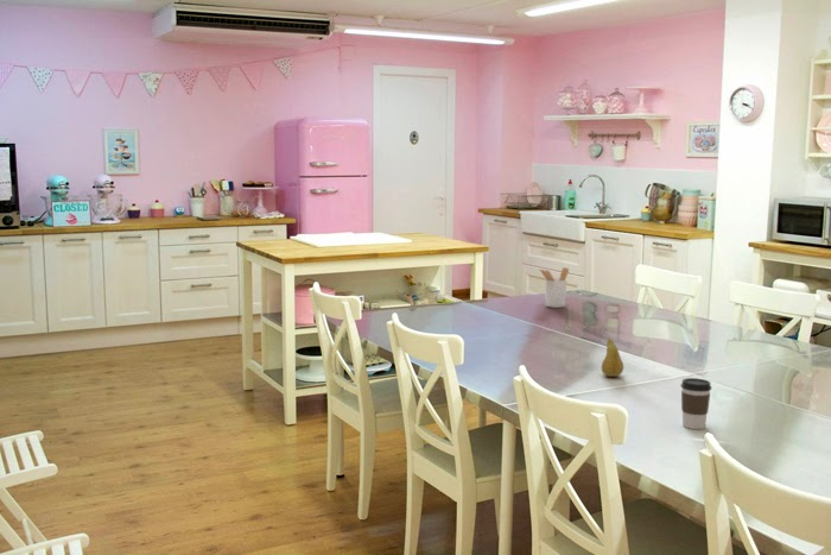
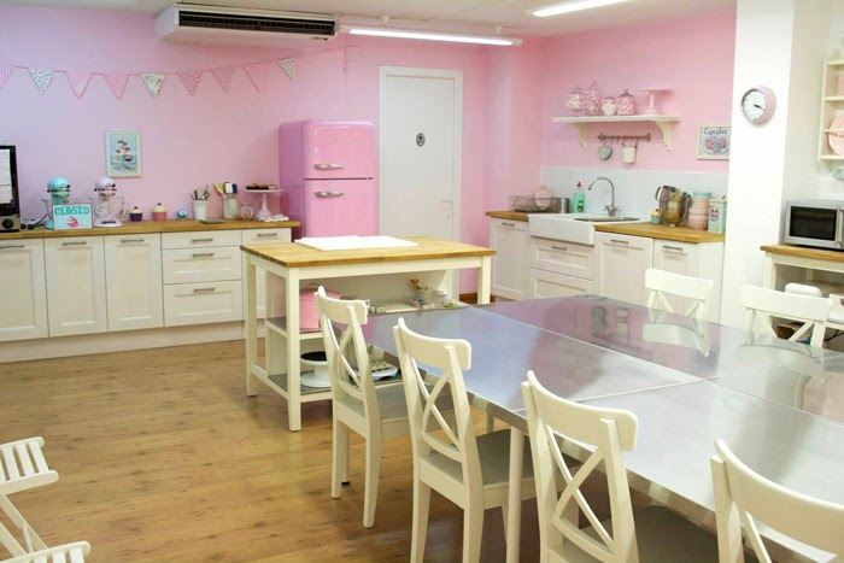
- fruit (613, 358)
- coffee cup (694, 403)
- utensil holder (552, 286)
